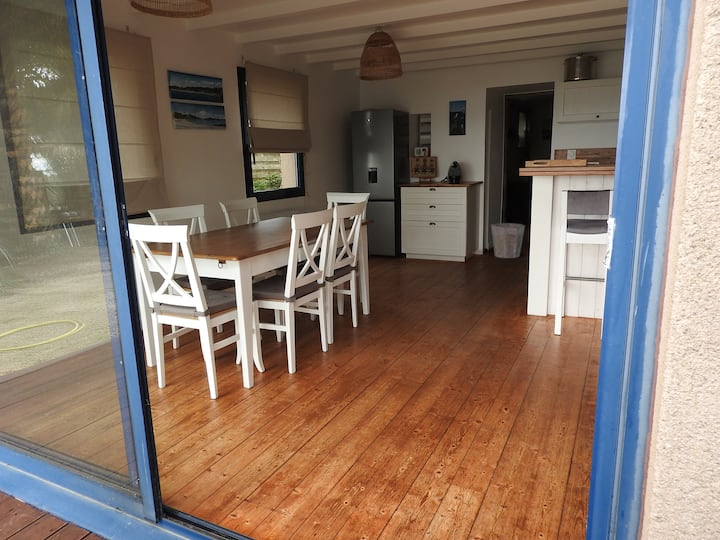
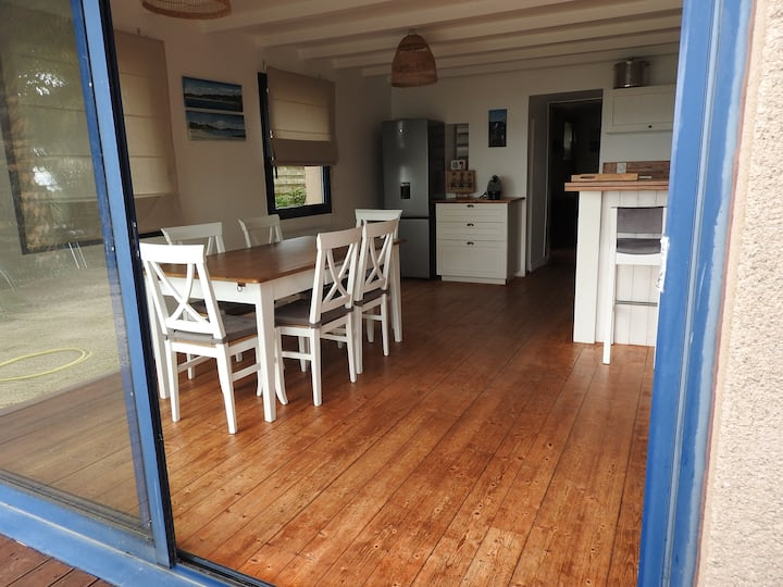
- waste bin (507, 240)
